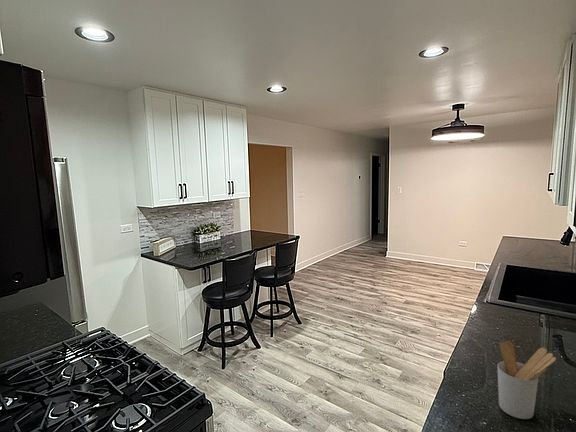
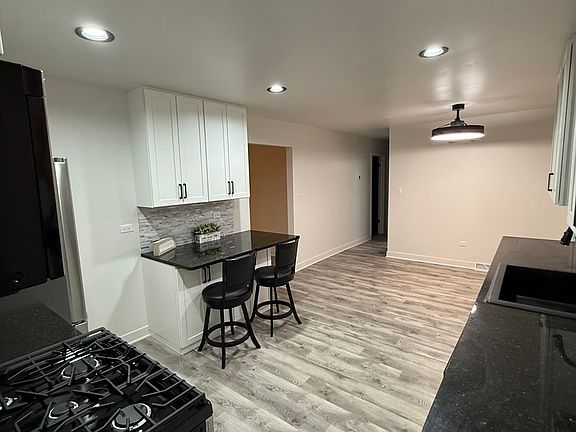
- utensil holder (525, 379)
